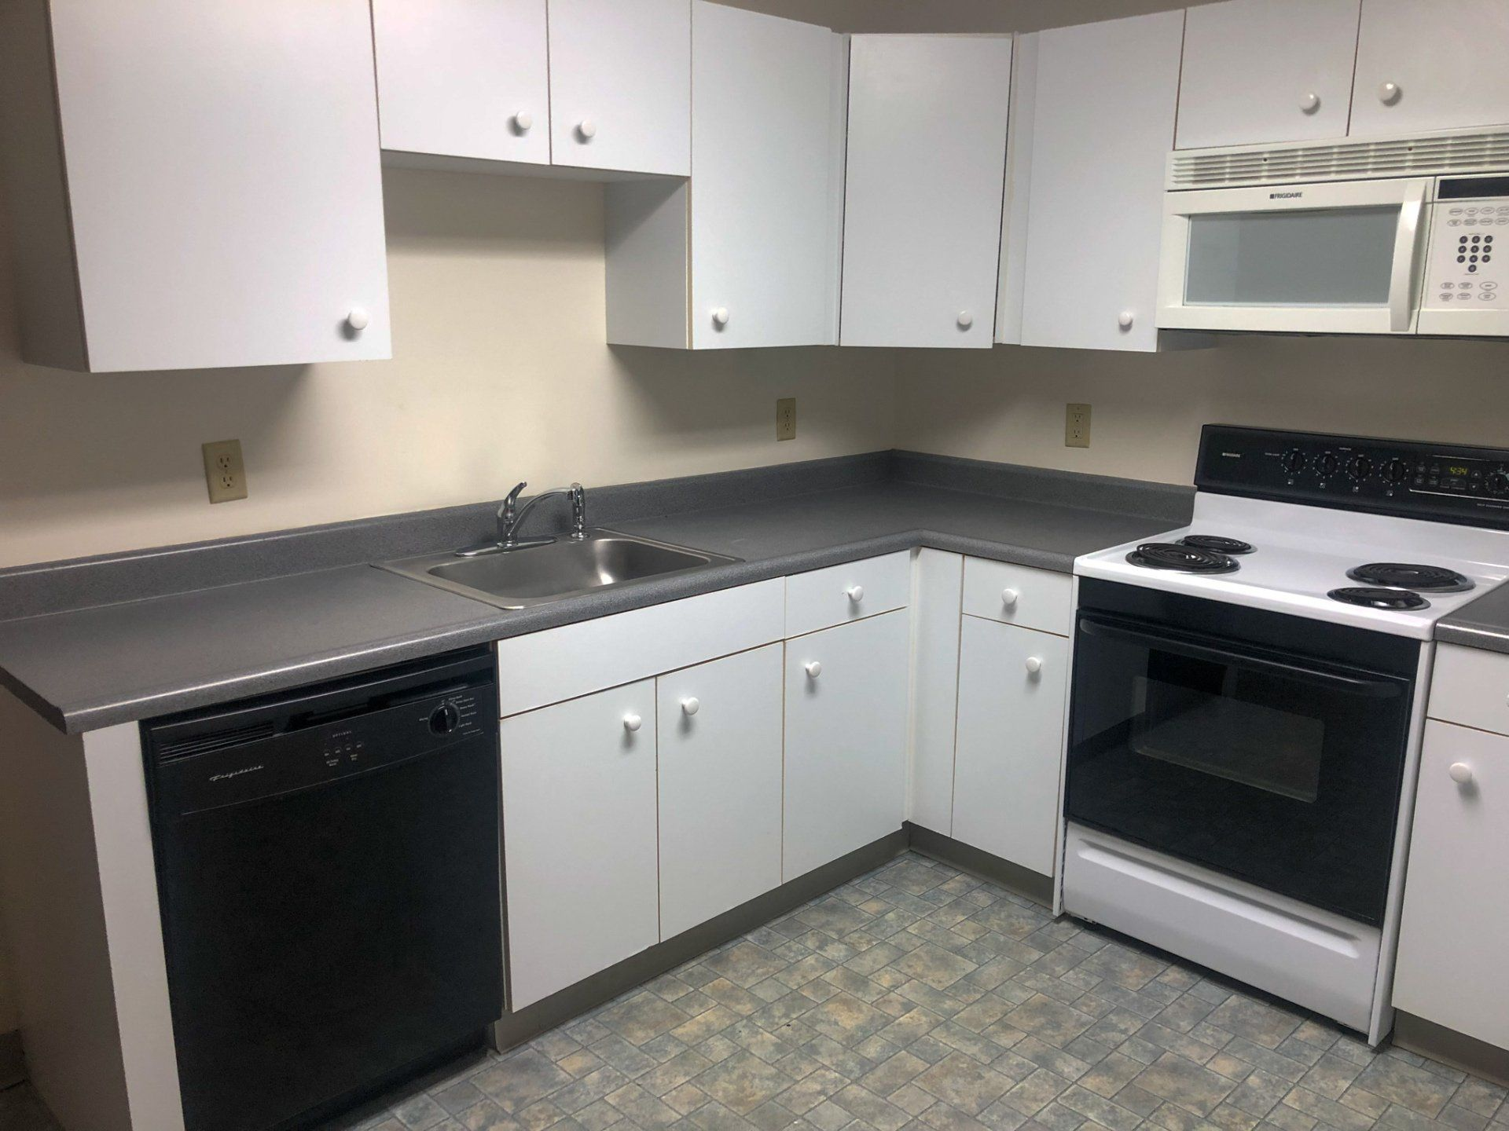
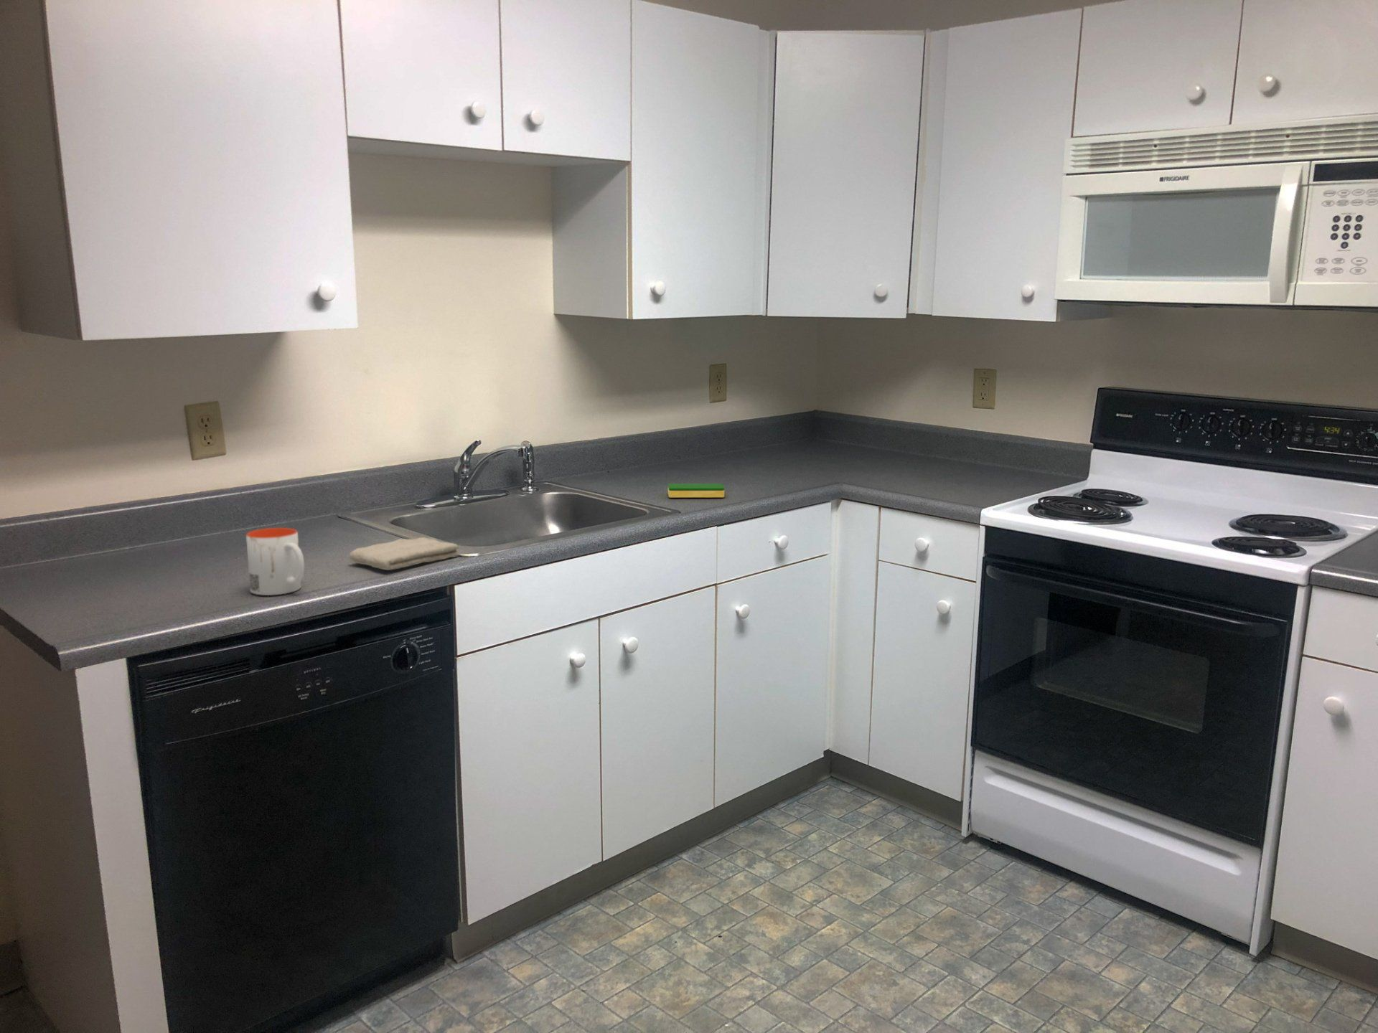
+ mug (280, 562)
+ washcloth (406, 551)
+ dish sponge (696, 490)
